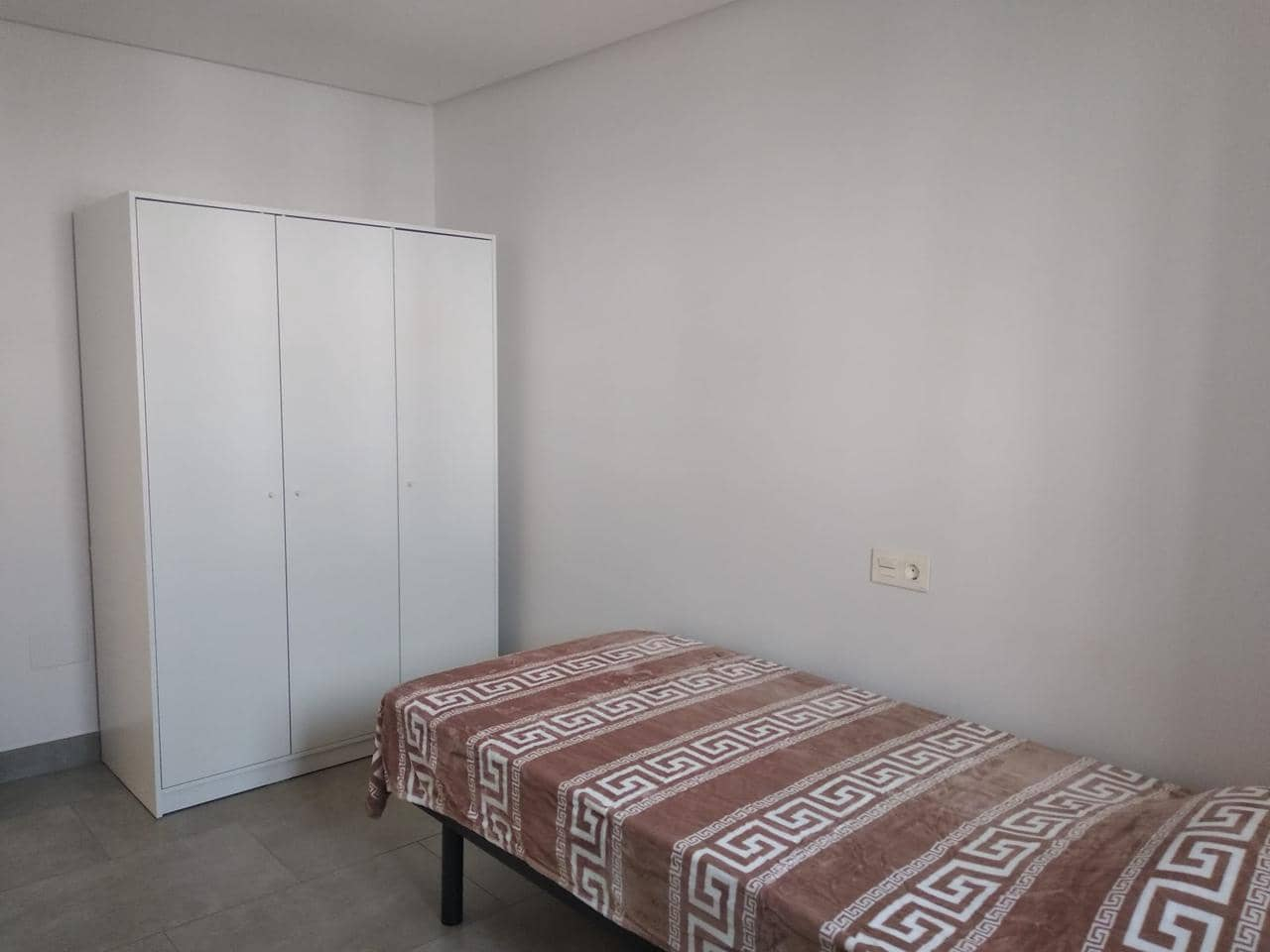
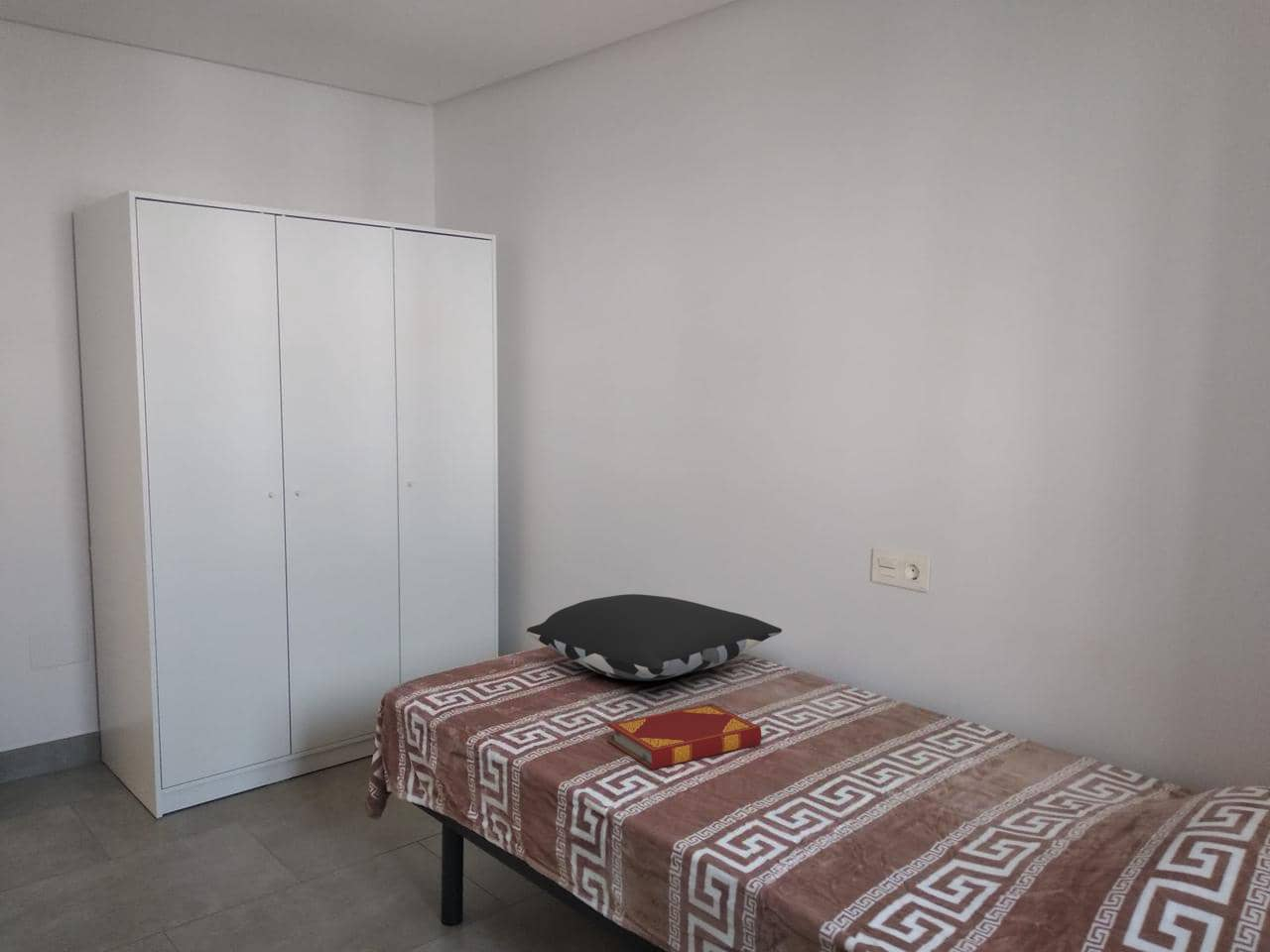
+ hardback book (684, 734)
+ pillow (655, 633)
